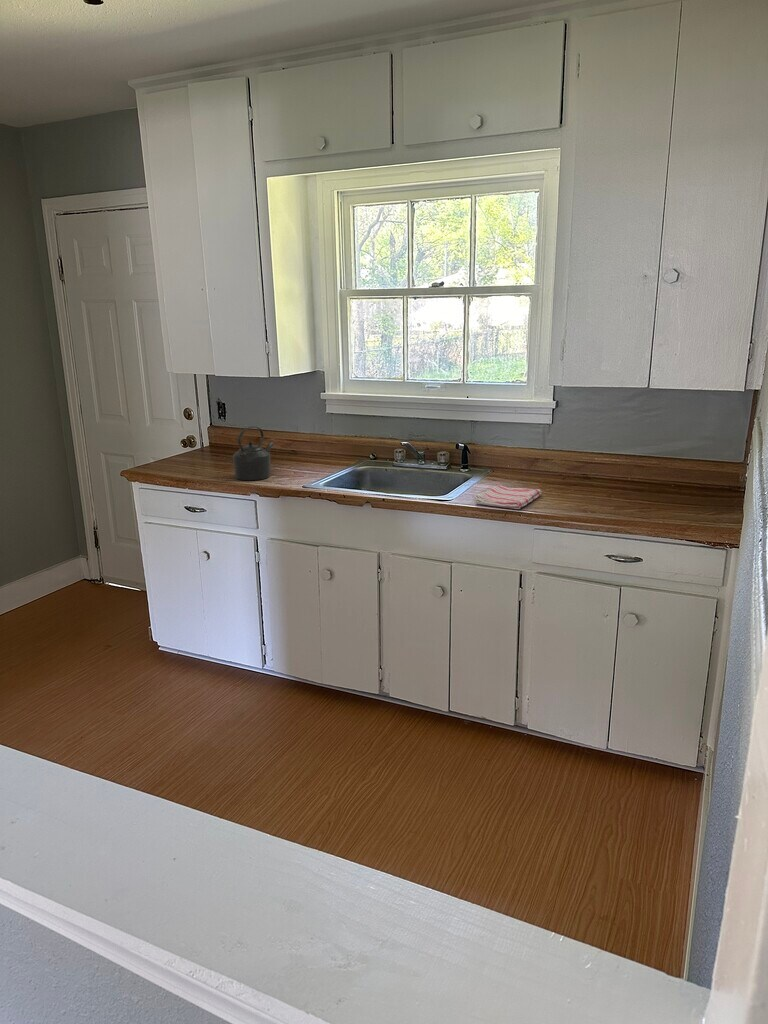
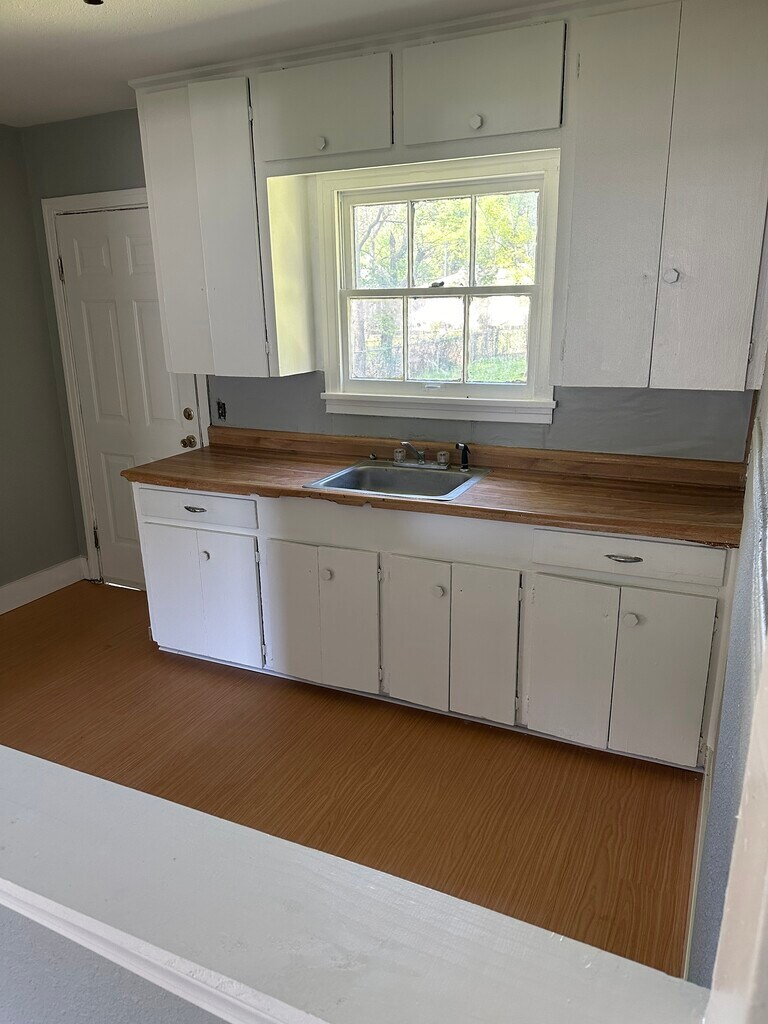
- kettle (256, 450)
- dish towel (508, 495)
